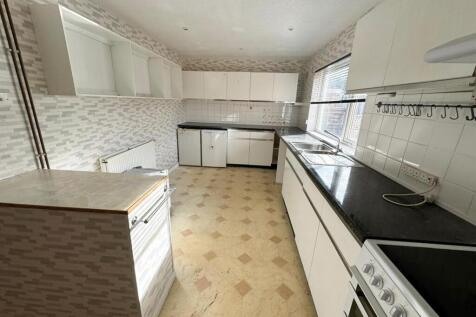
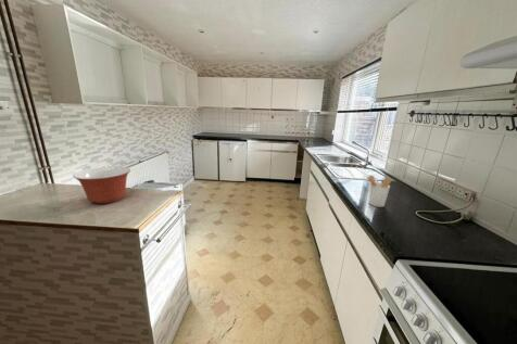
+ utensil holder (375, 189)
+ mixing bowl (105, 186)
